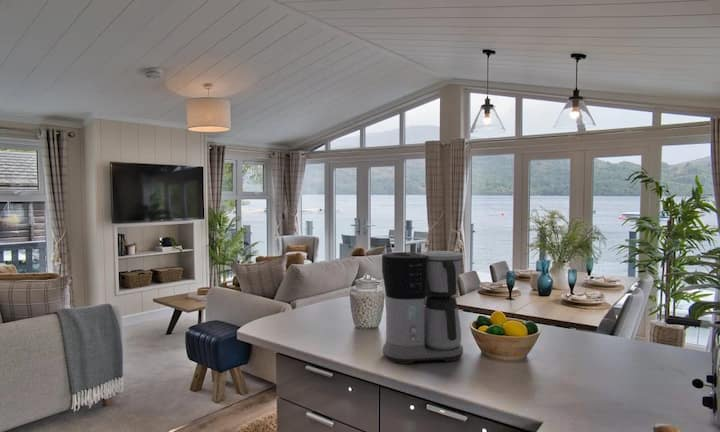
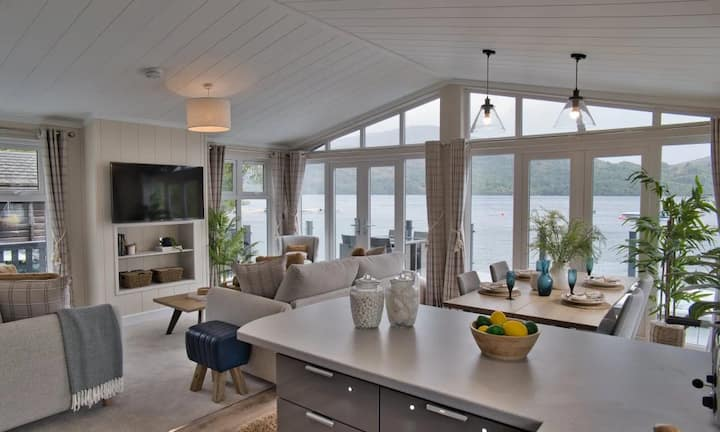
- coffee maker (424, 305)
